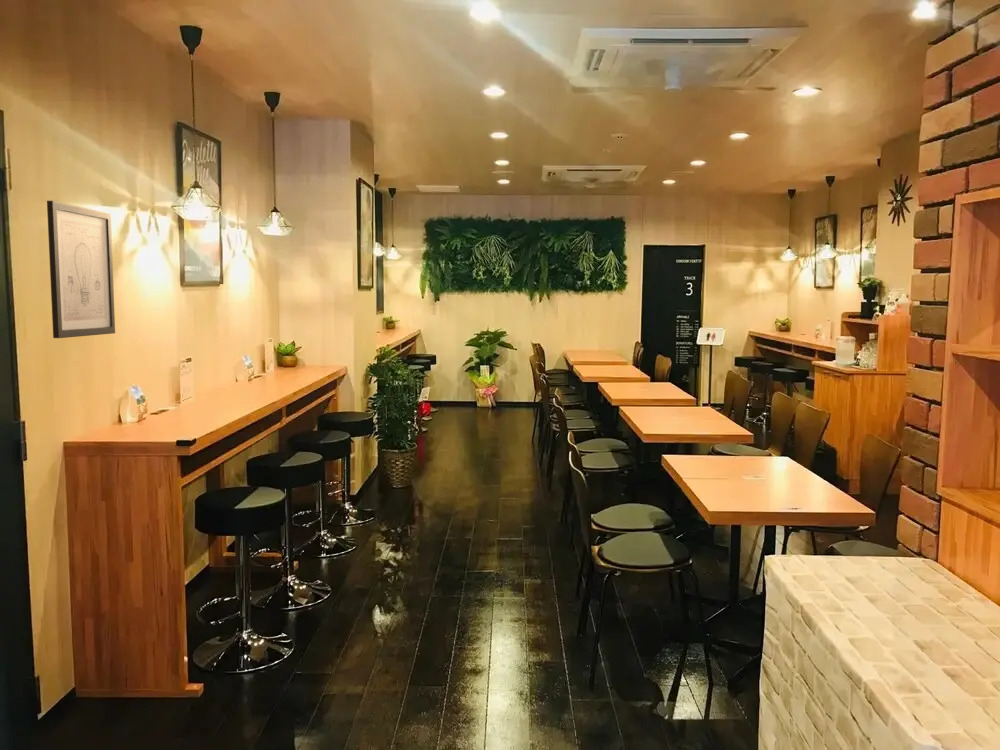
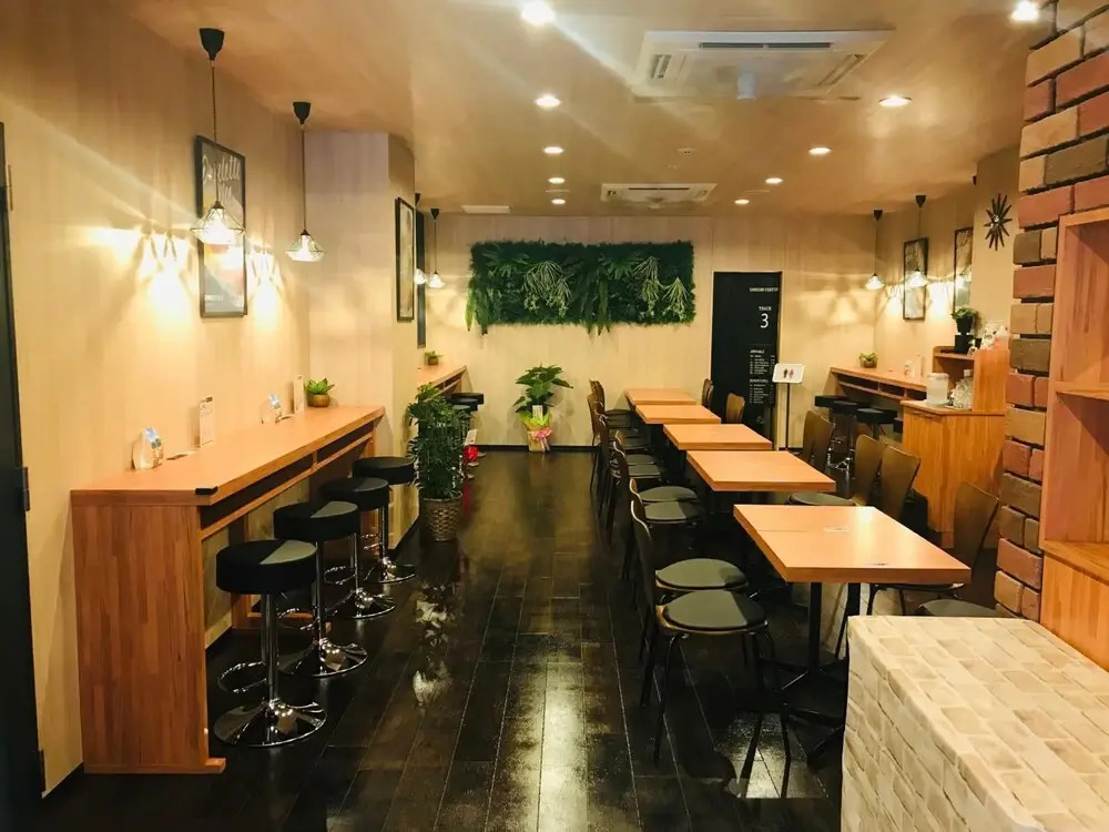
- wall art (83, 272)
